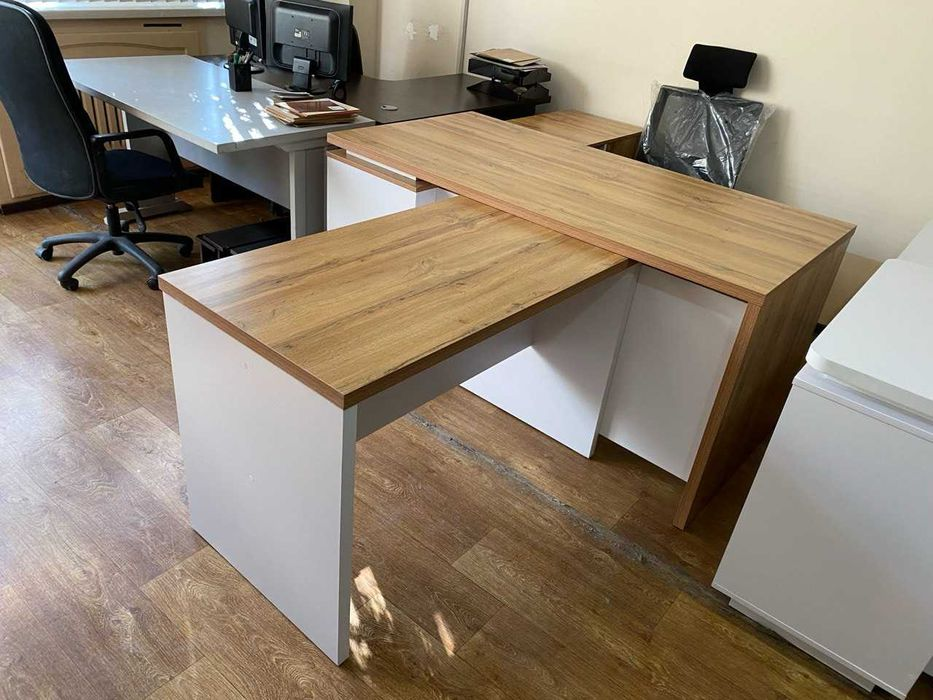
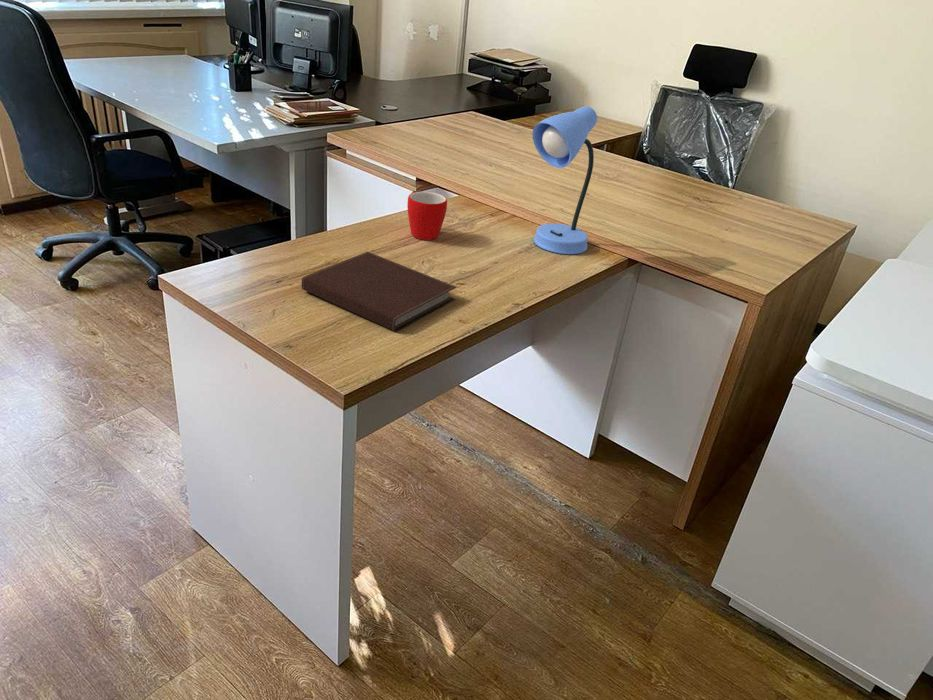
+ mug (423, 214)
+ desk lamp (563, 167)
+ notebook (379, 288)
